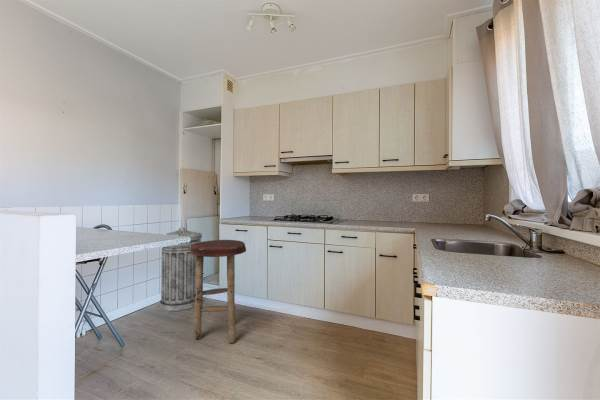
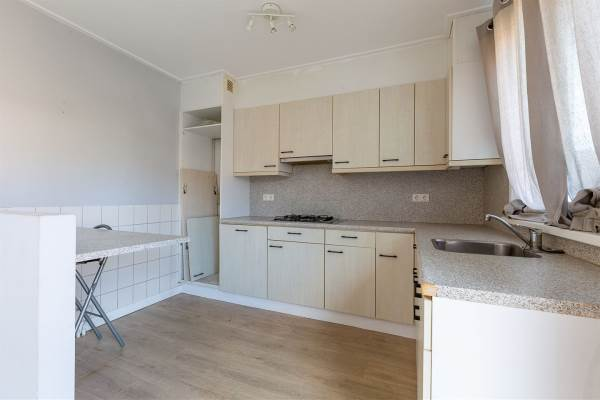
- stool (218, 289)
- trash can (181, 265)
